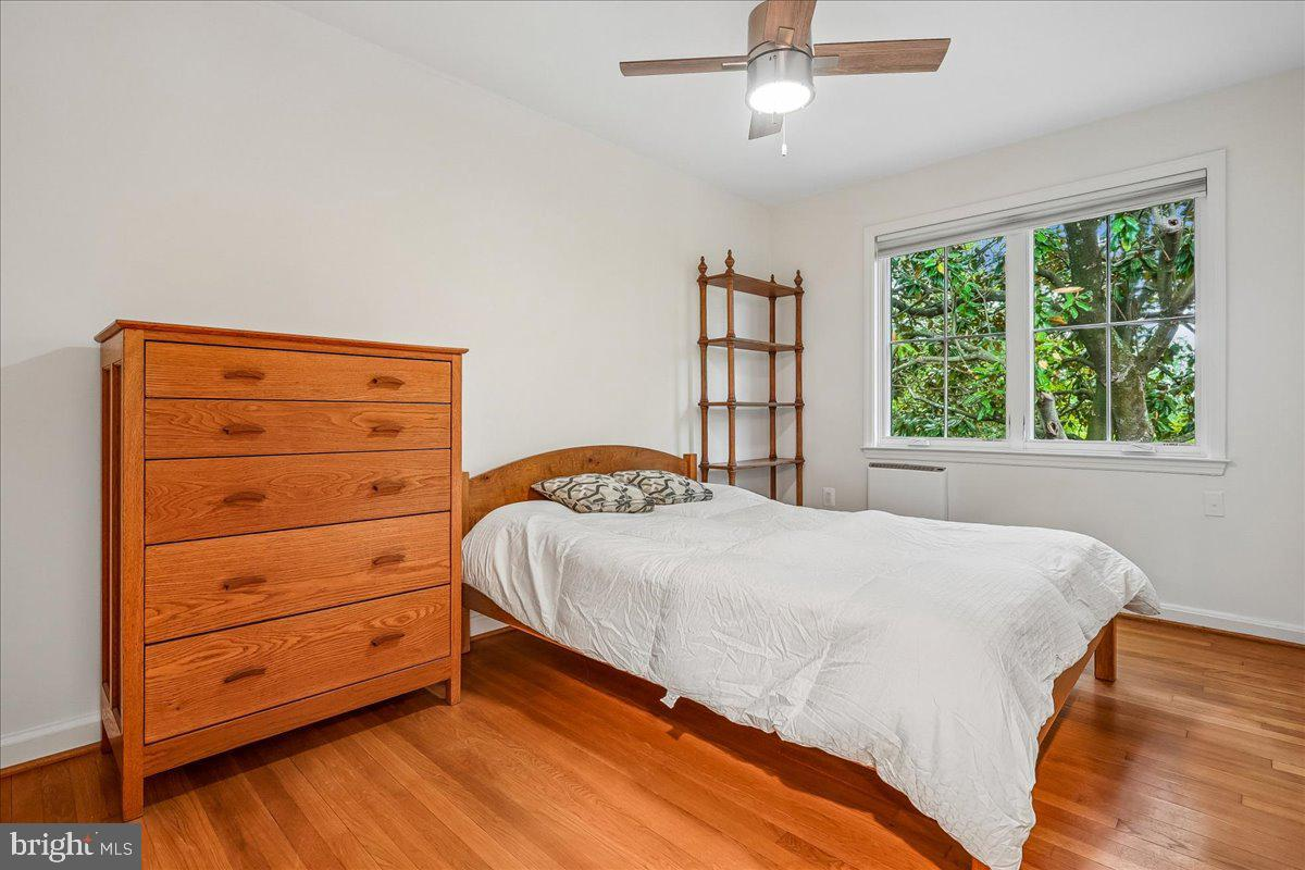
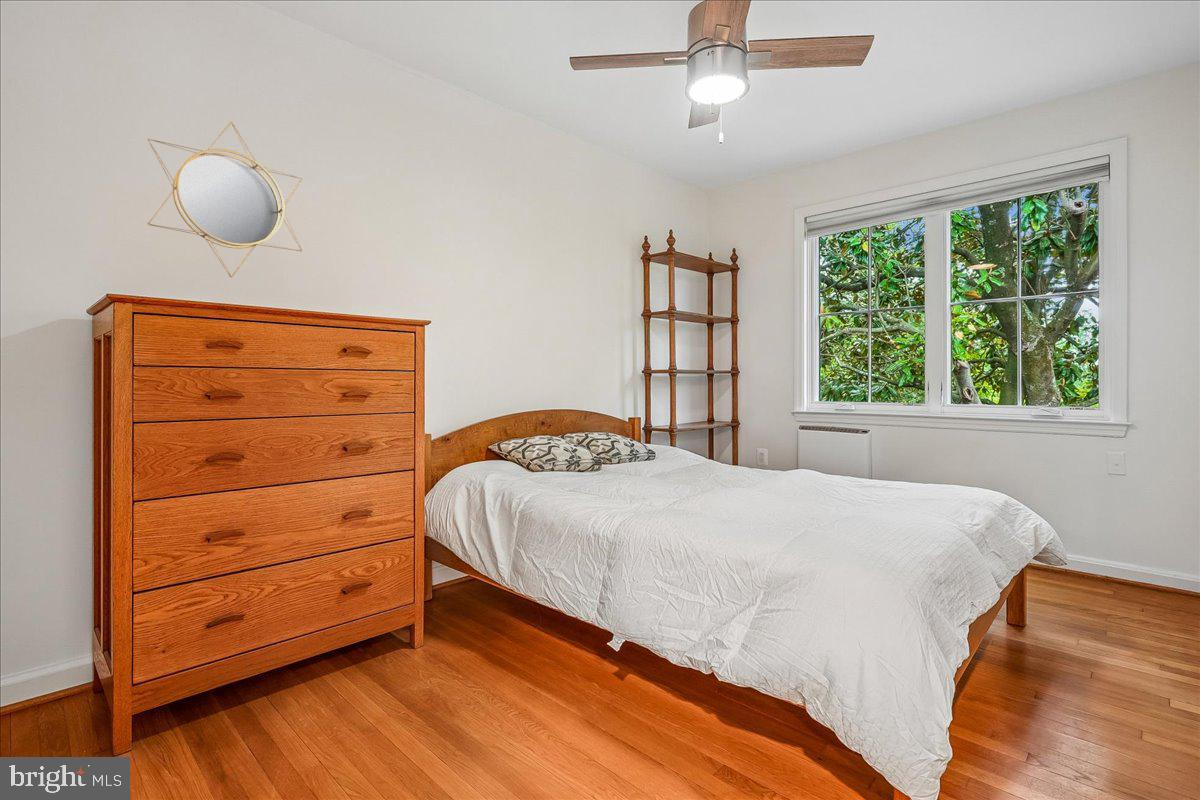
+ home mirror (231, 199)
